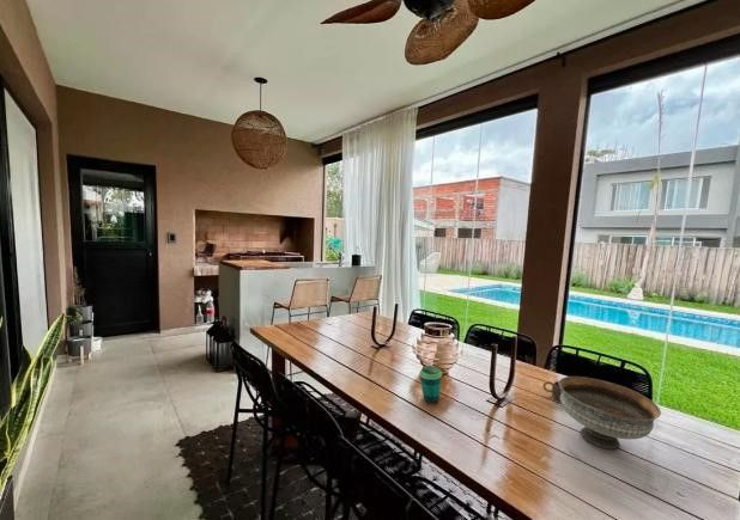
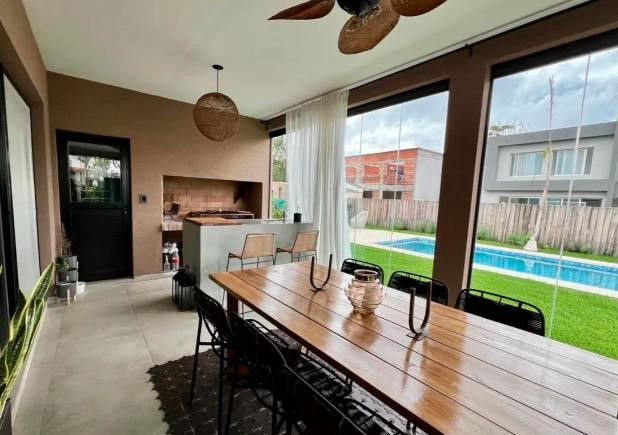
- cup (560, 390)
- cup (430, 384)
- bowl (603, 416)
